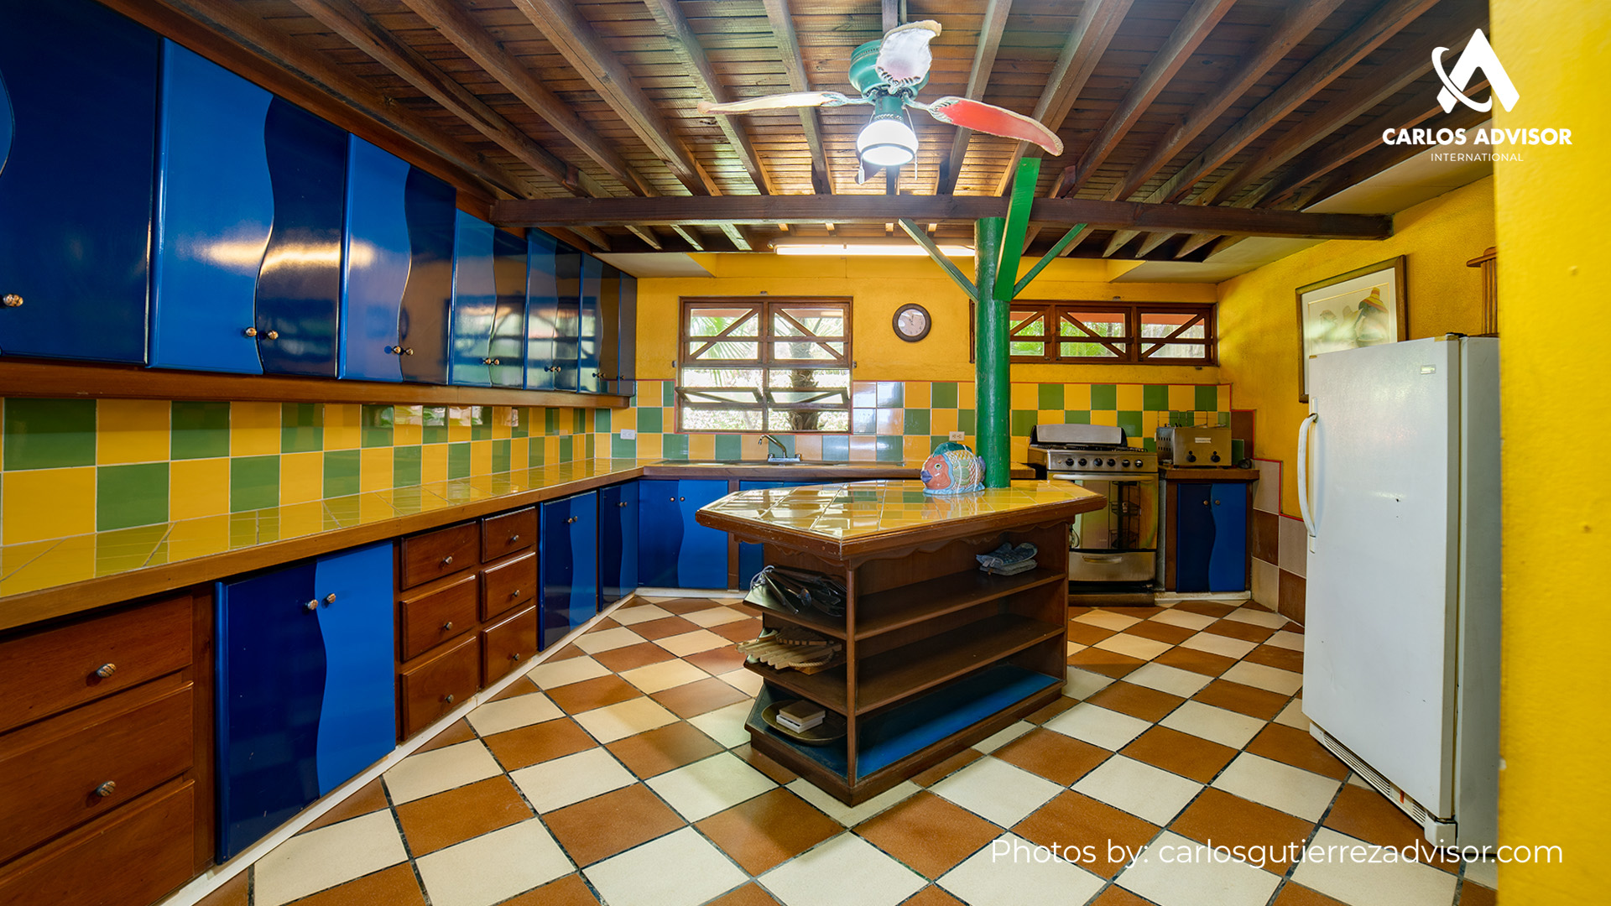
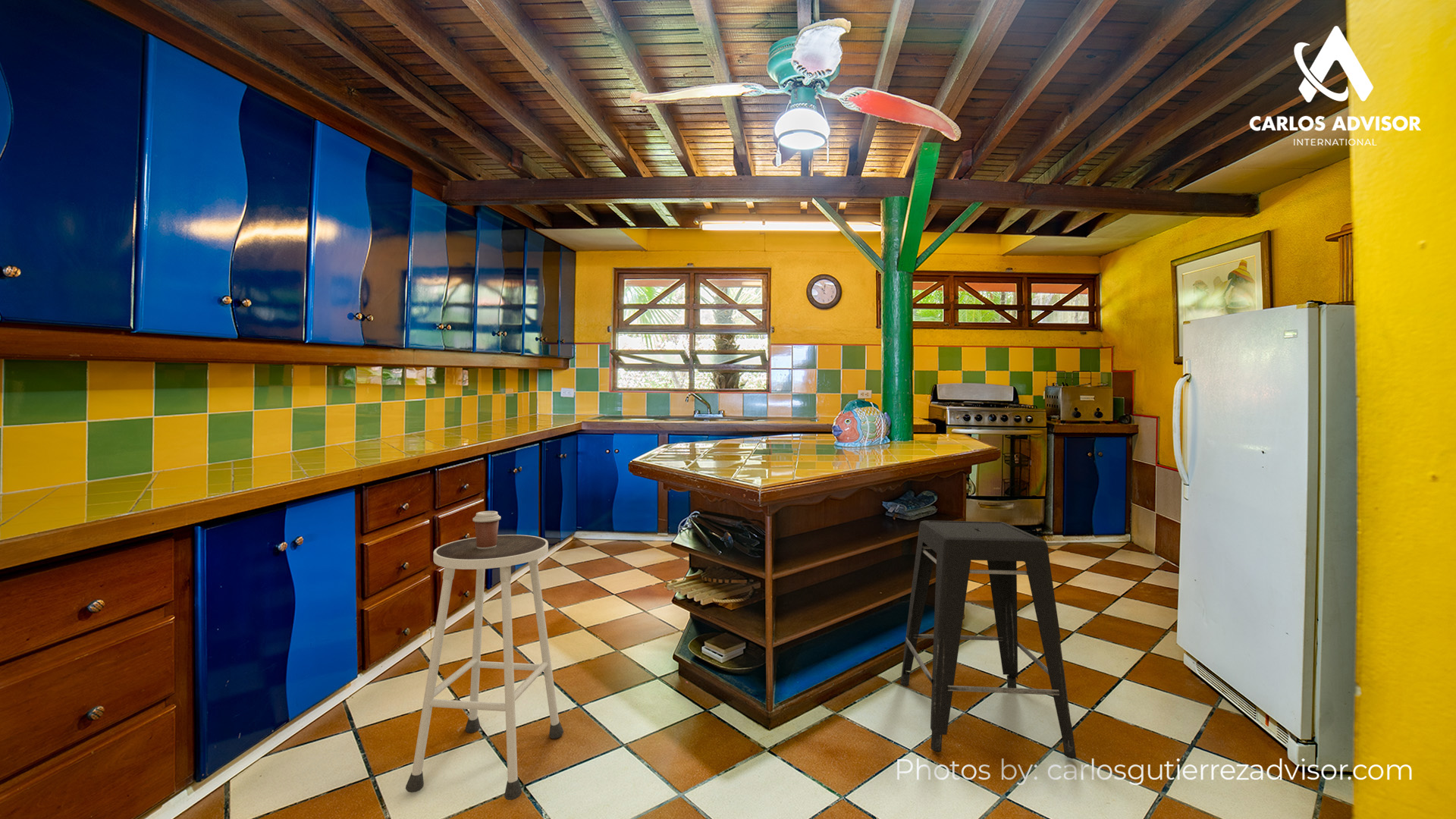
+ stool (491, 662)
+ stool (974, 635)
+ coffee cup (486, 529)
